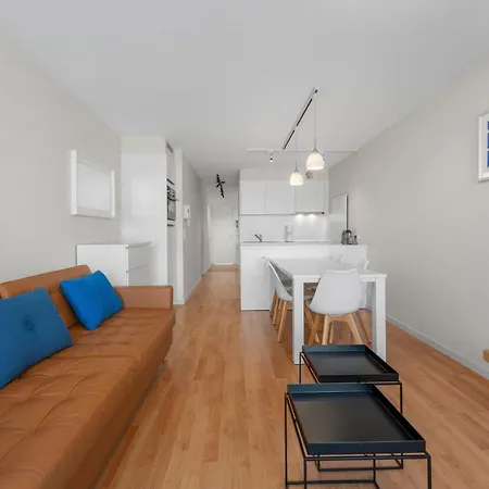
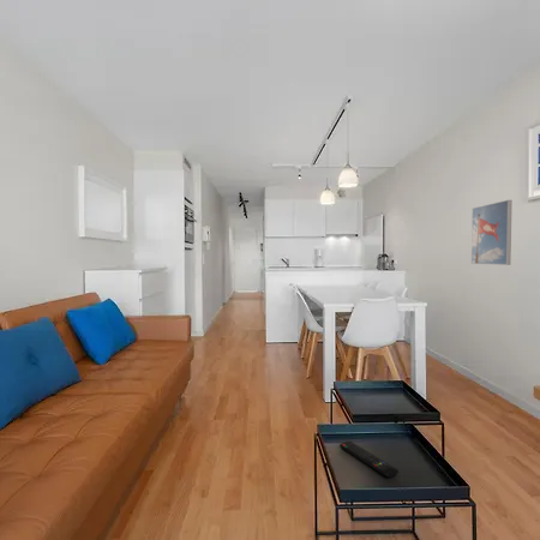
+ remote control (366, 457)
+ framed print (490, 234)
